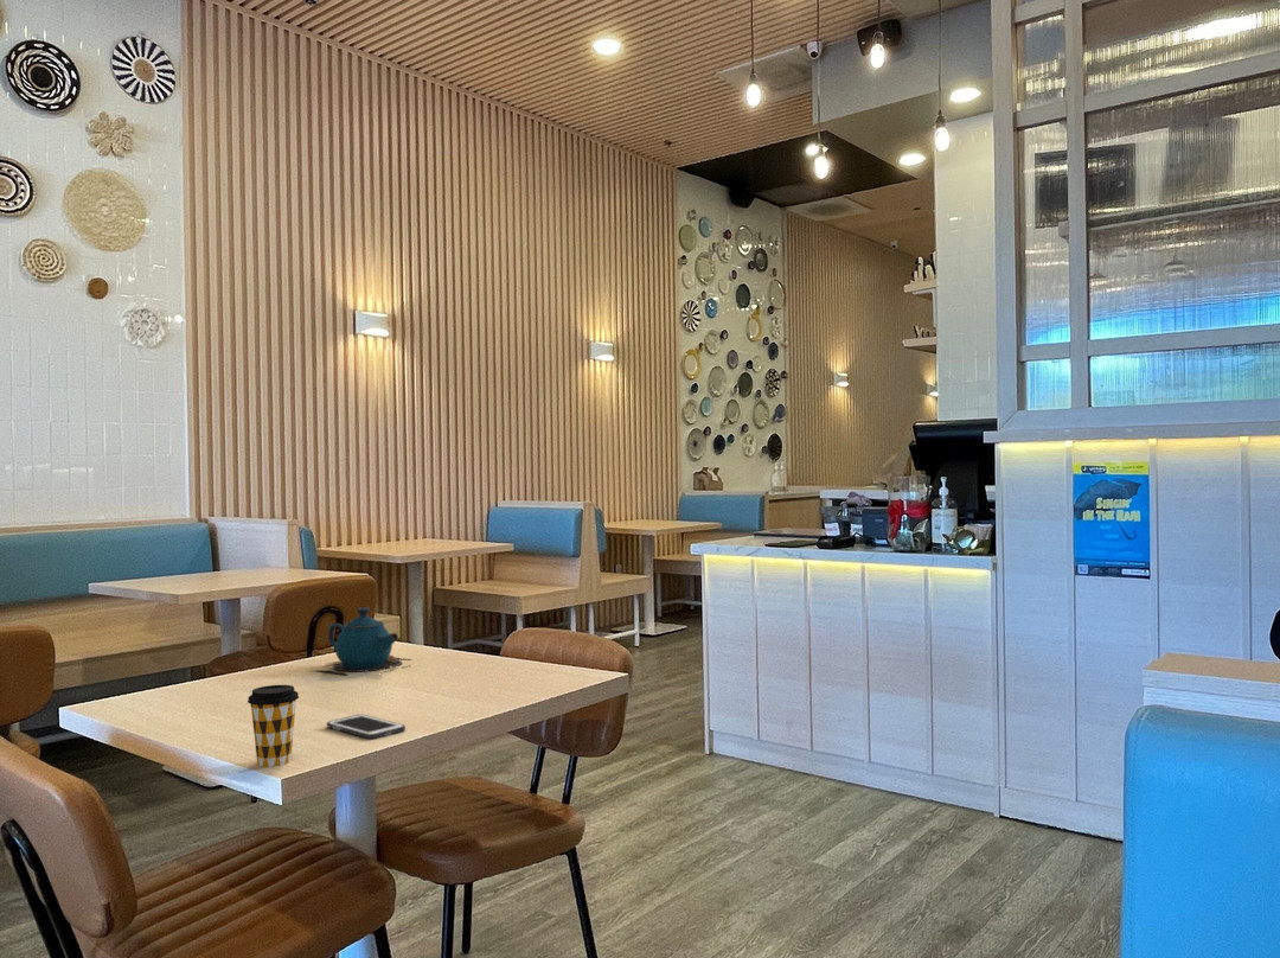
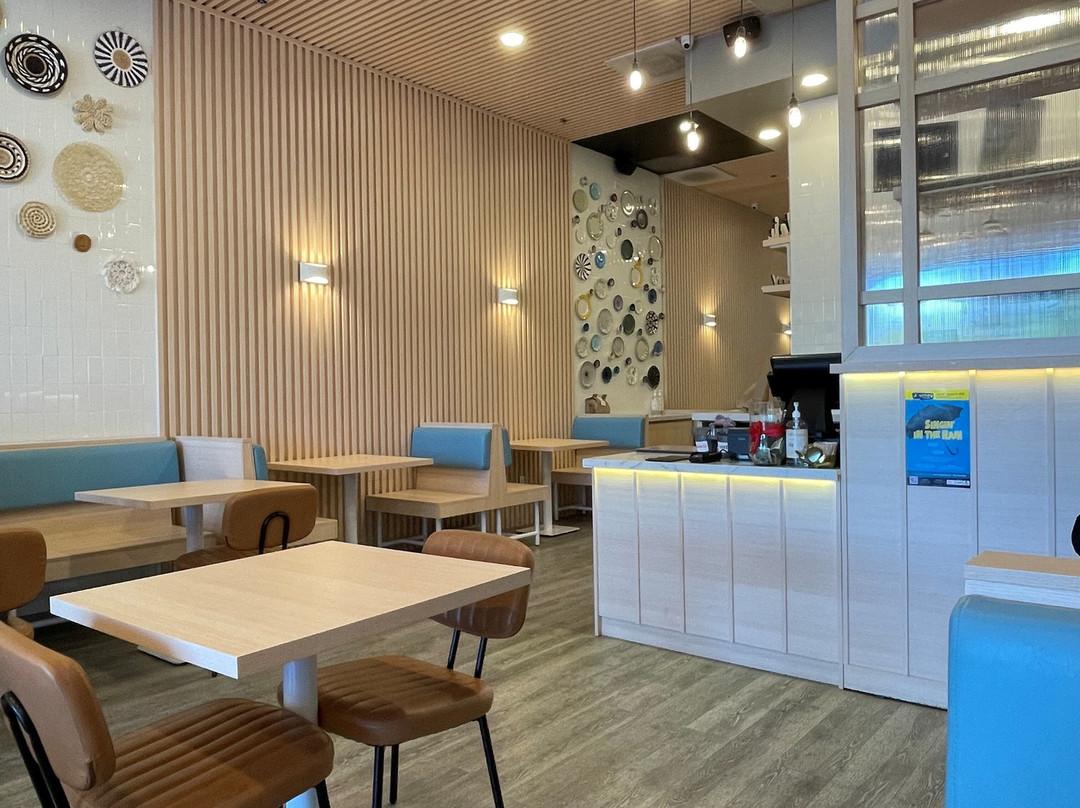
- coffee cup (274, 726)
- teapot (365, 636)
- cell phone (365, 726)
